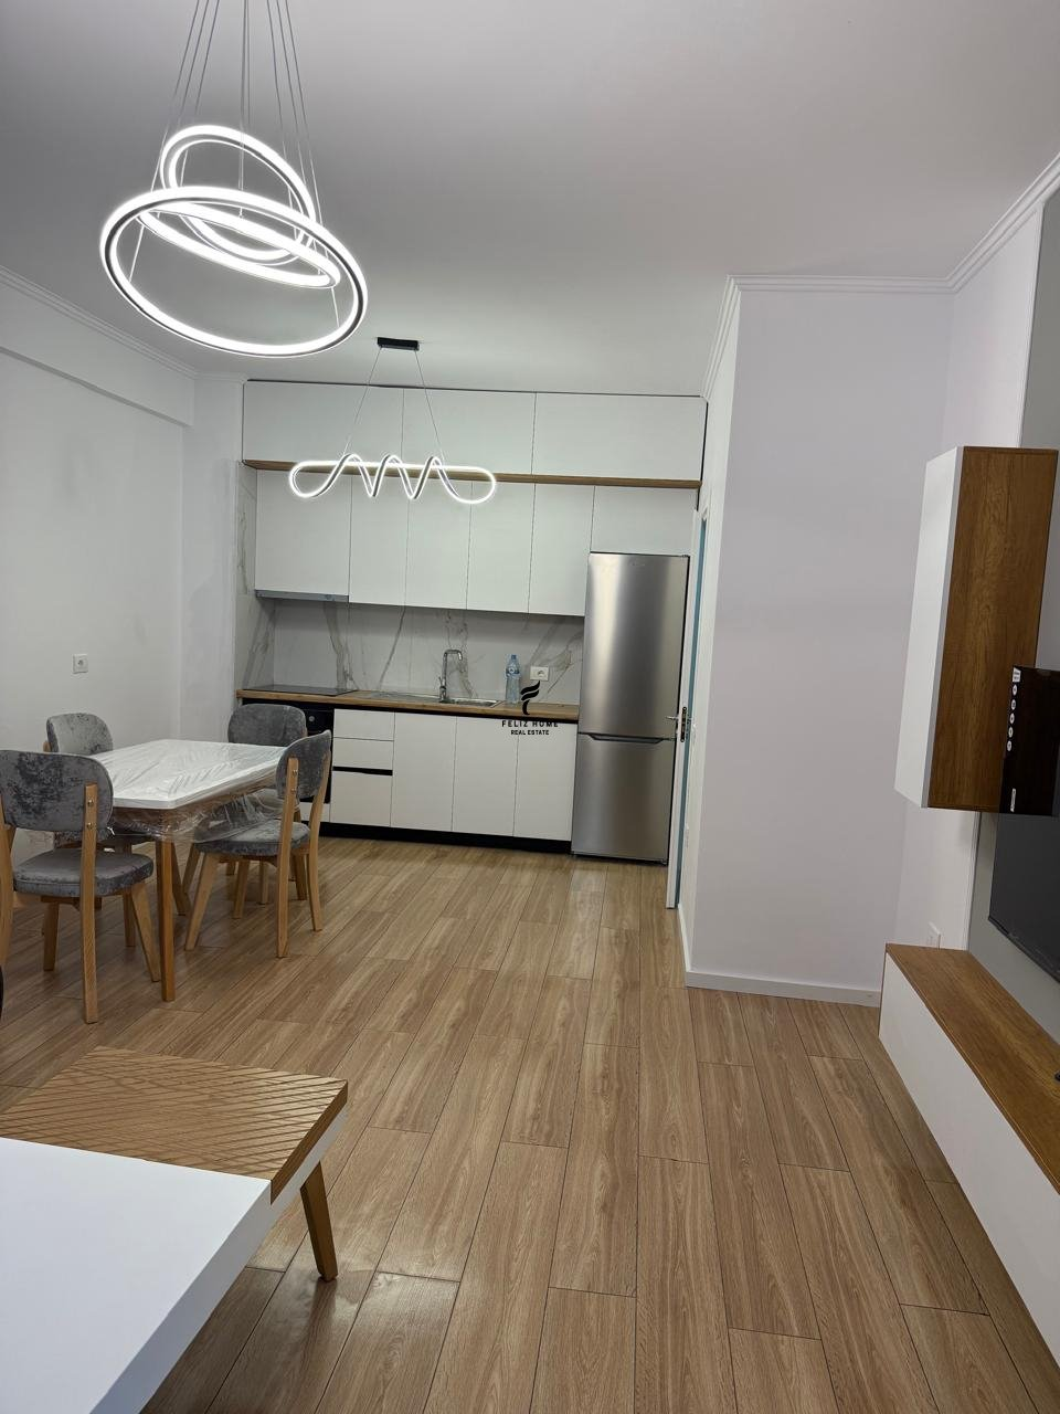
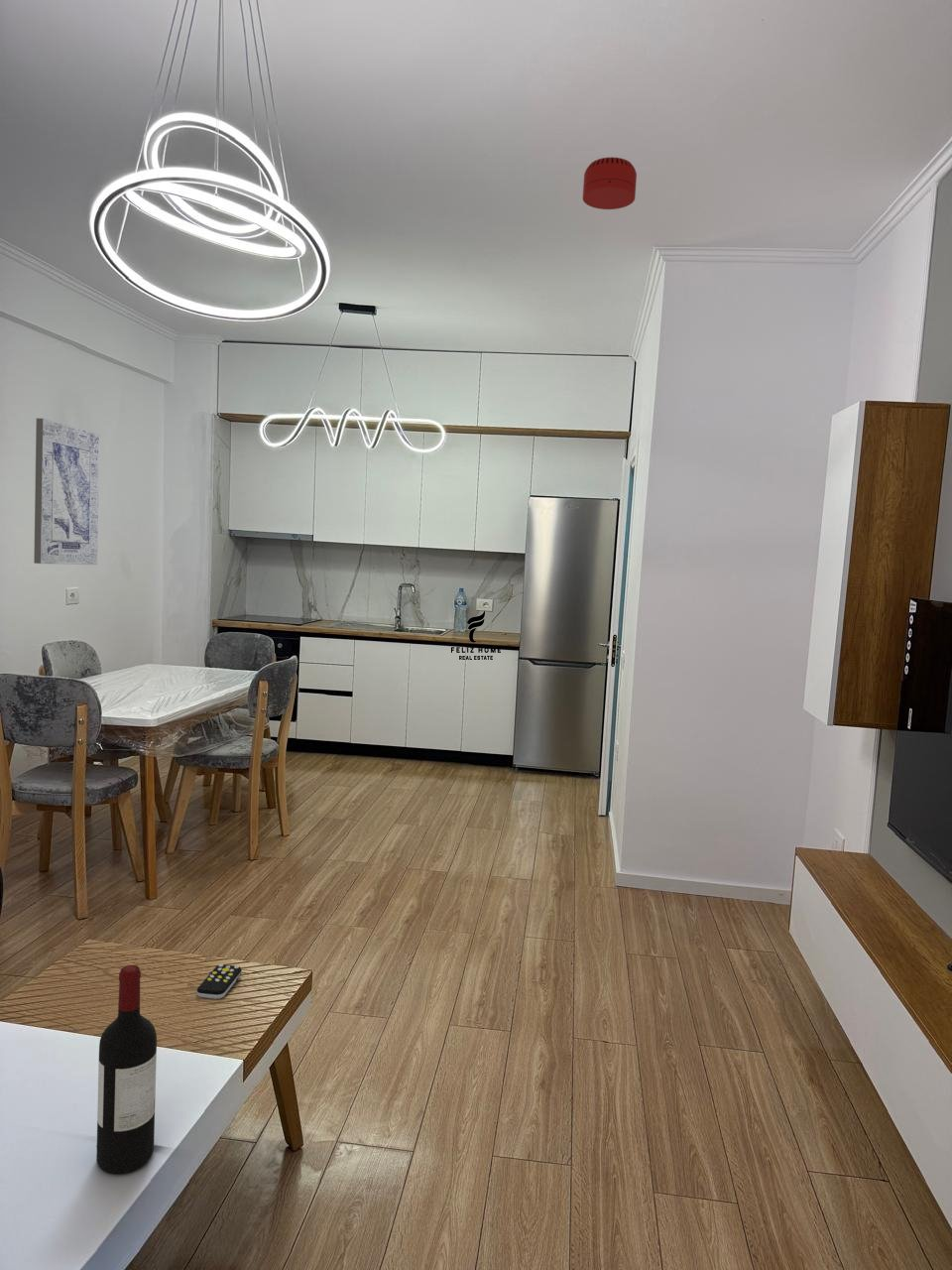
+ remote control (219, 980)
+ wine bottle (127, 1064)
+ smoke detector (609, 183)
+ wall art (68, 495)
